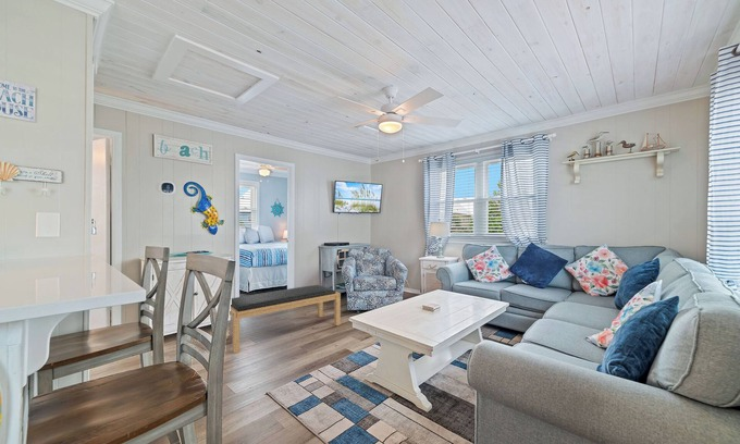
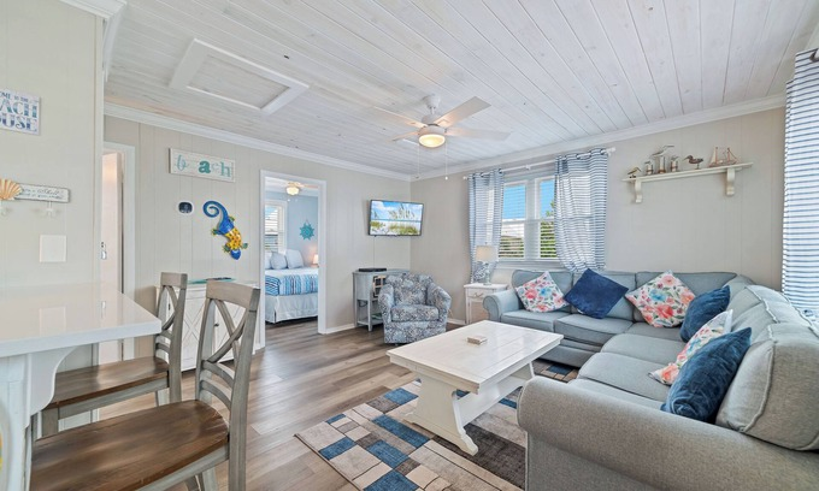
- bench (284, 309)
